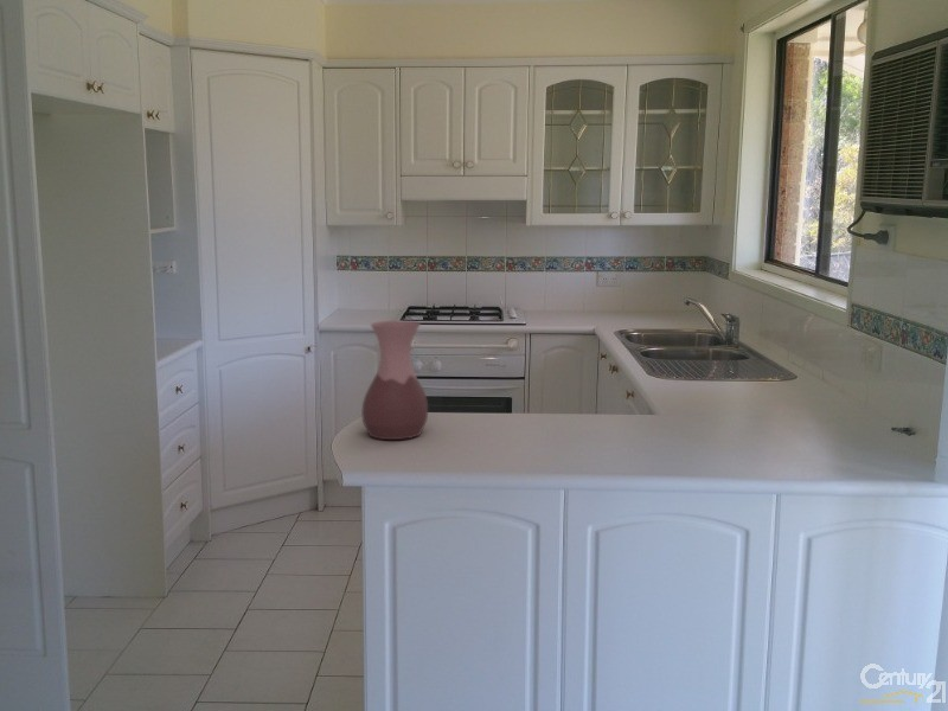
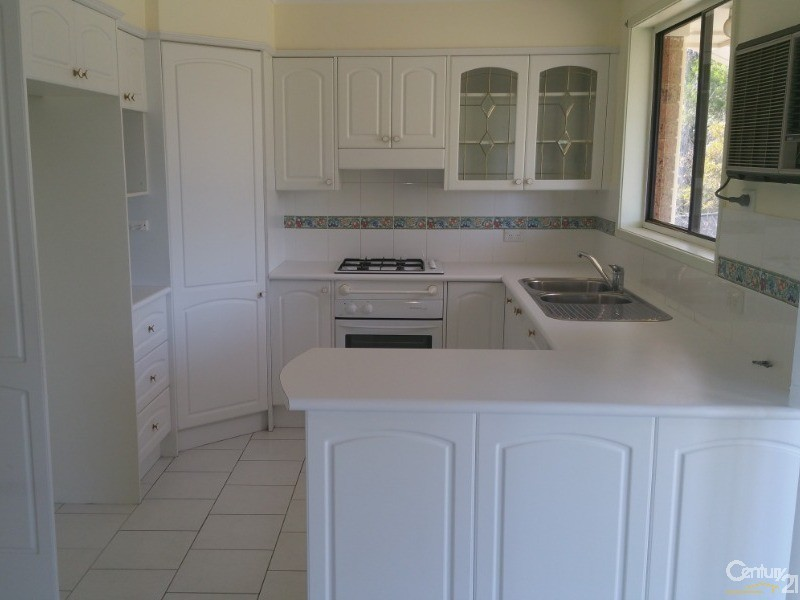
- vase (395, 378)
